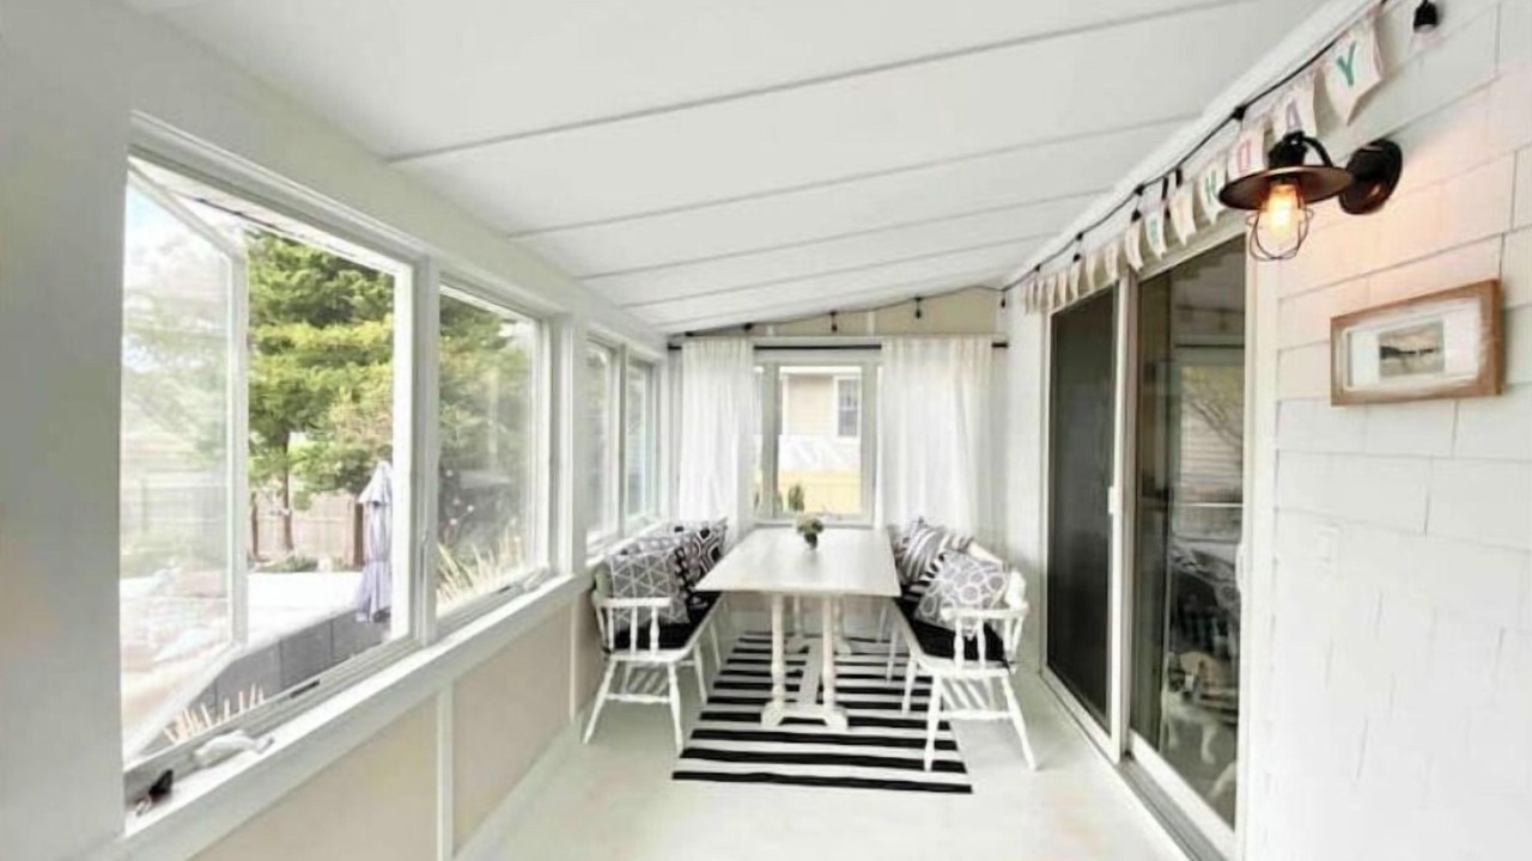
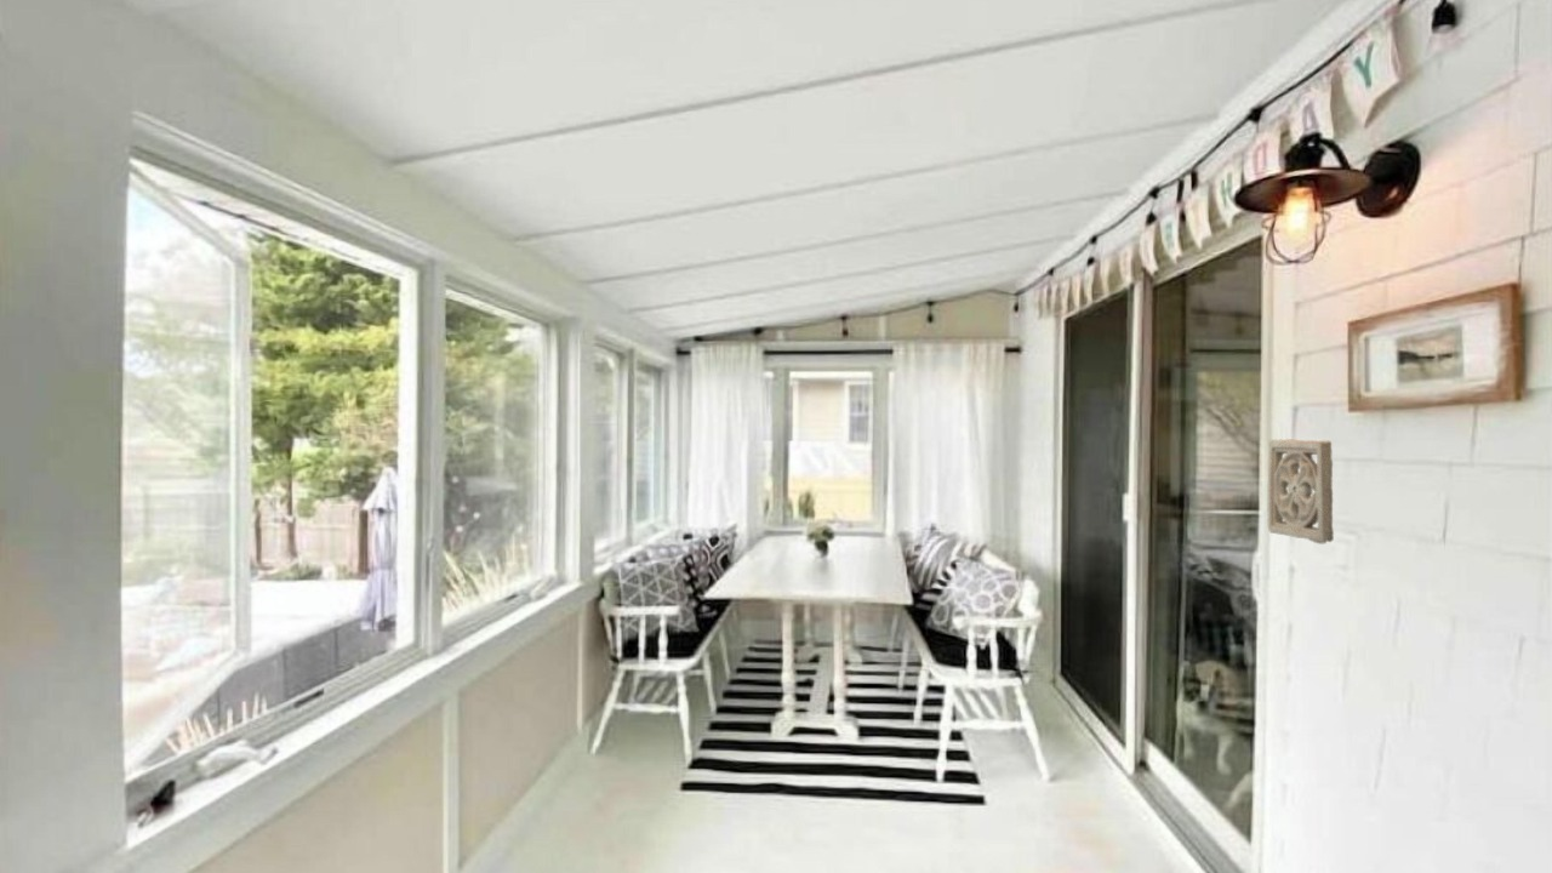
+ wall ornament (1297, 489)
